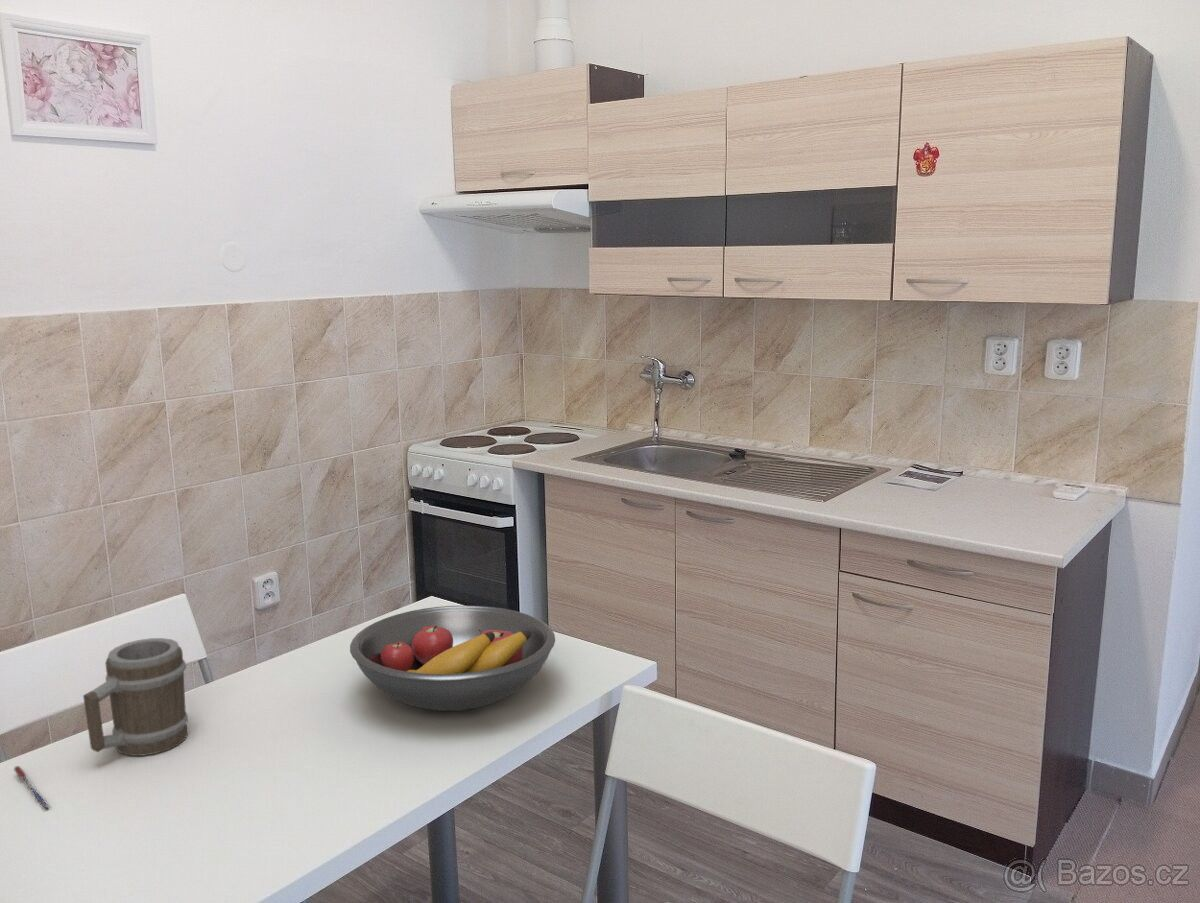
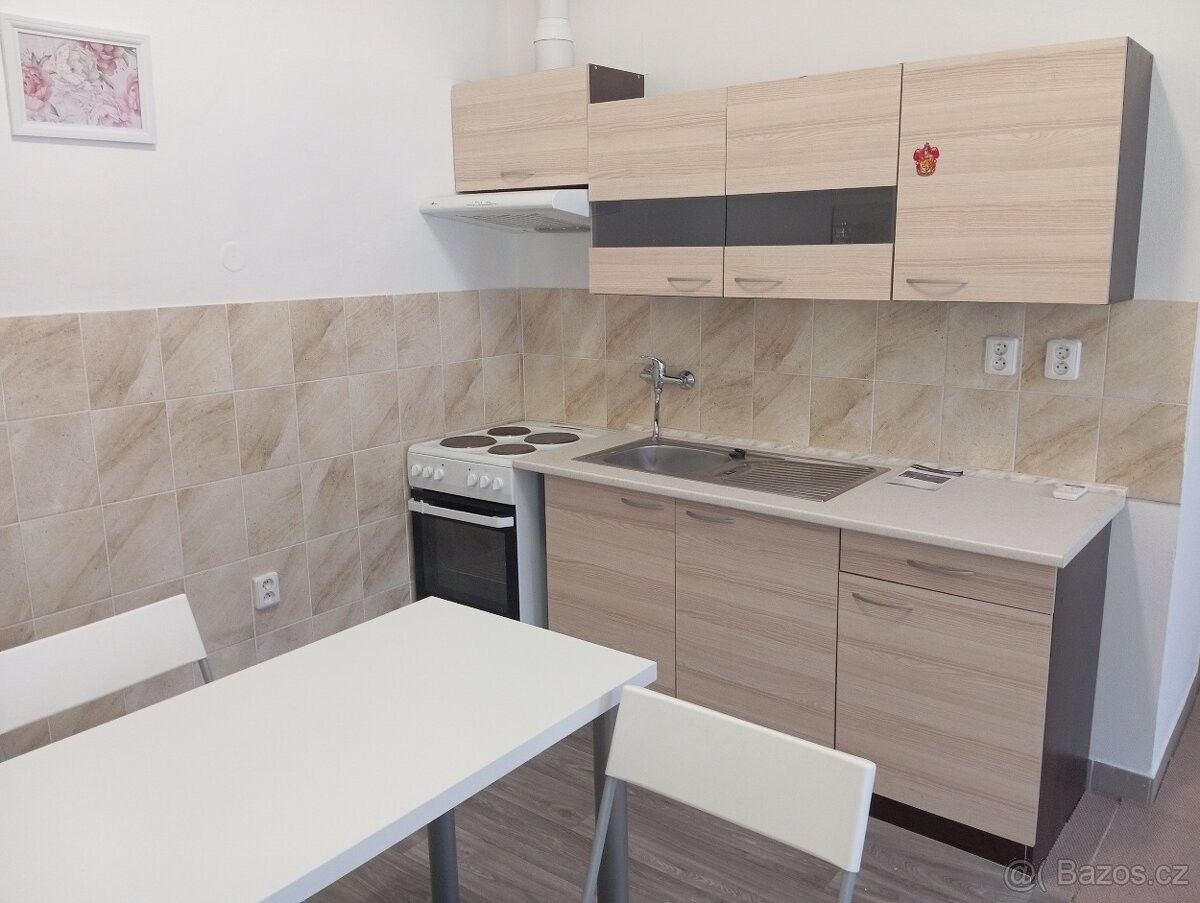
- fruit bowl (454, 657)
- pen (31, 786)
- barrel (136, 700)
